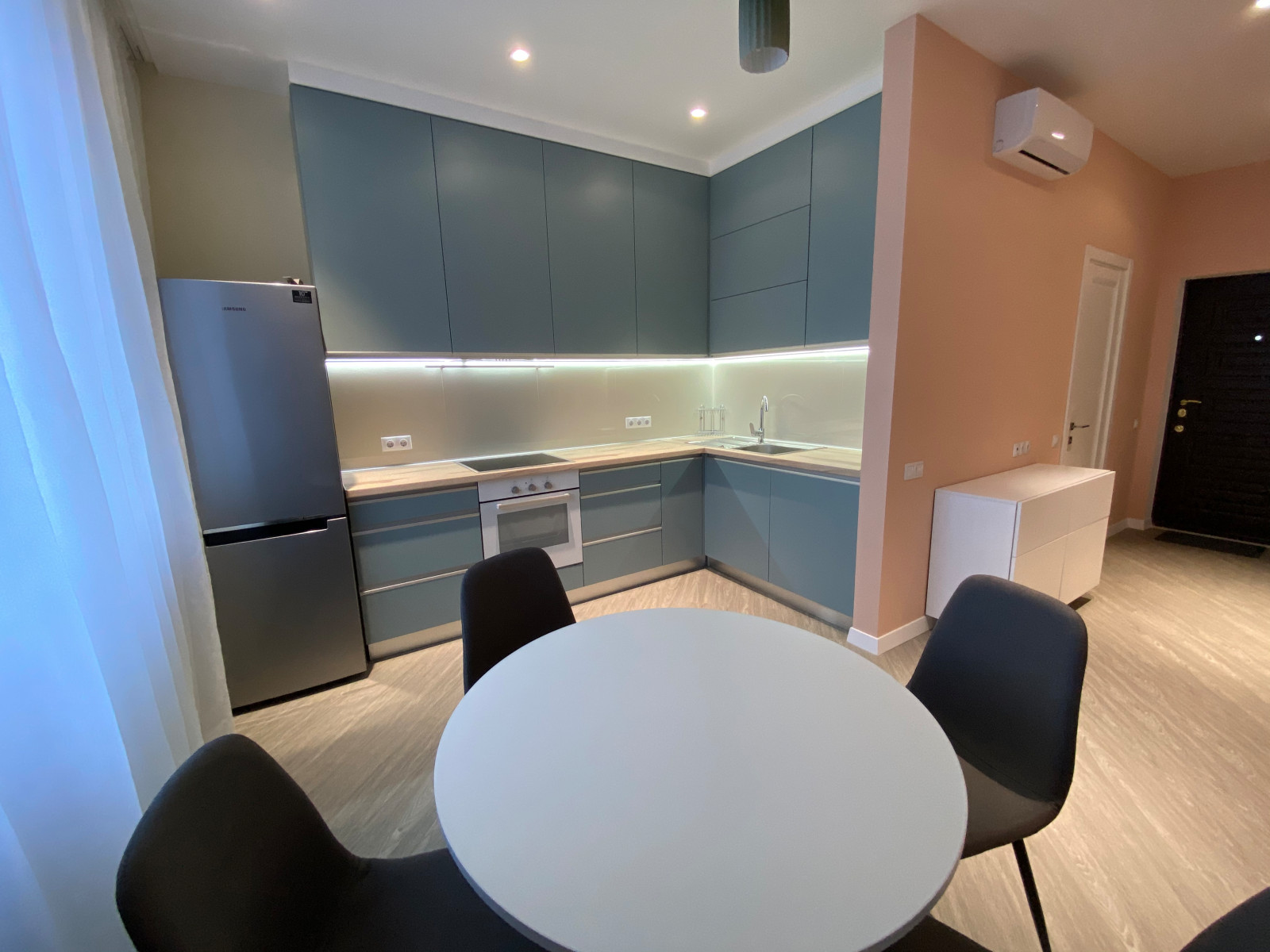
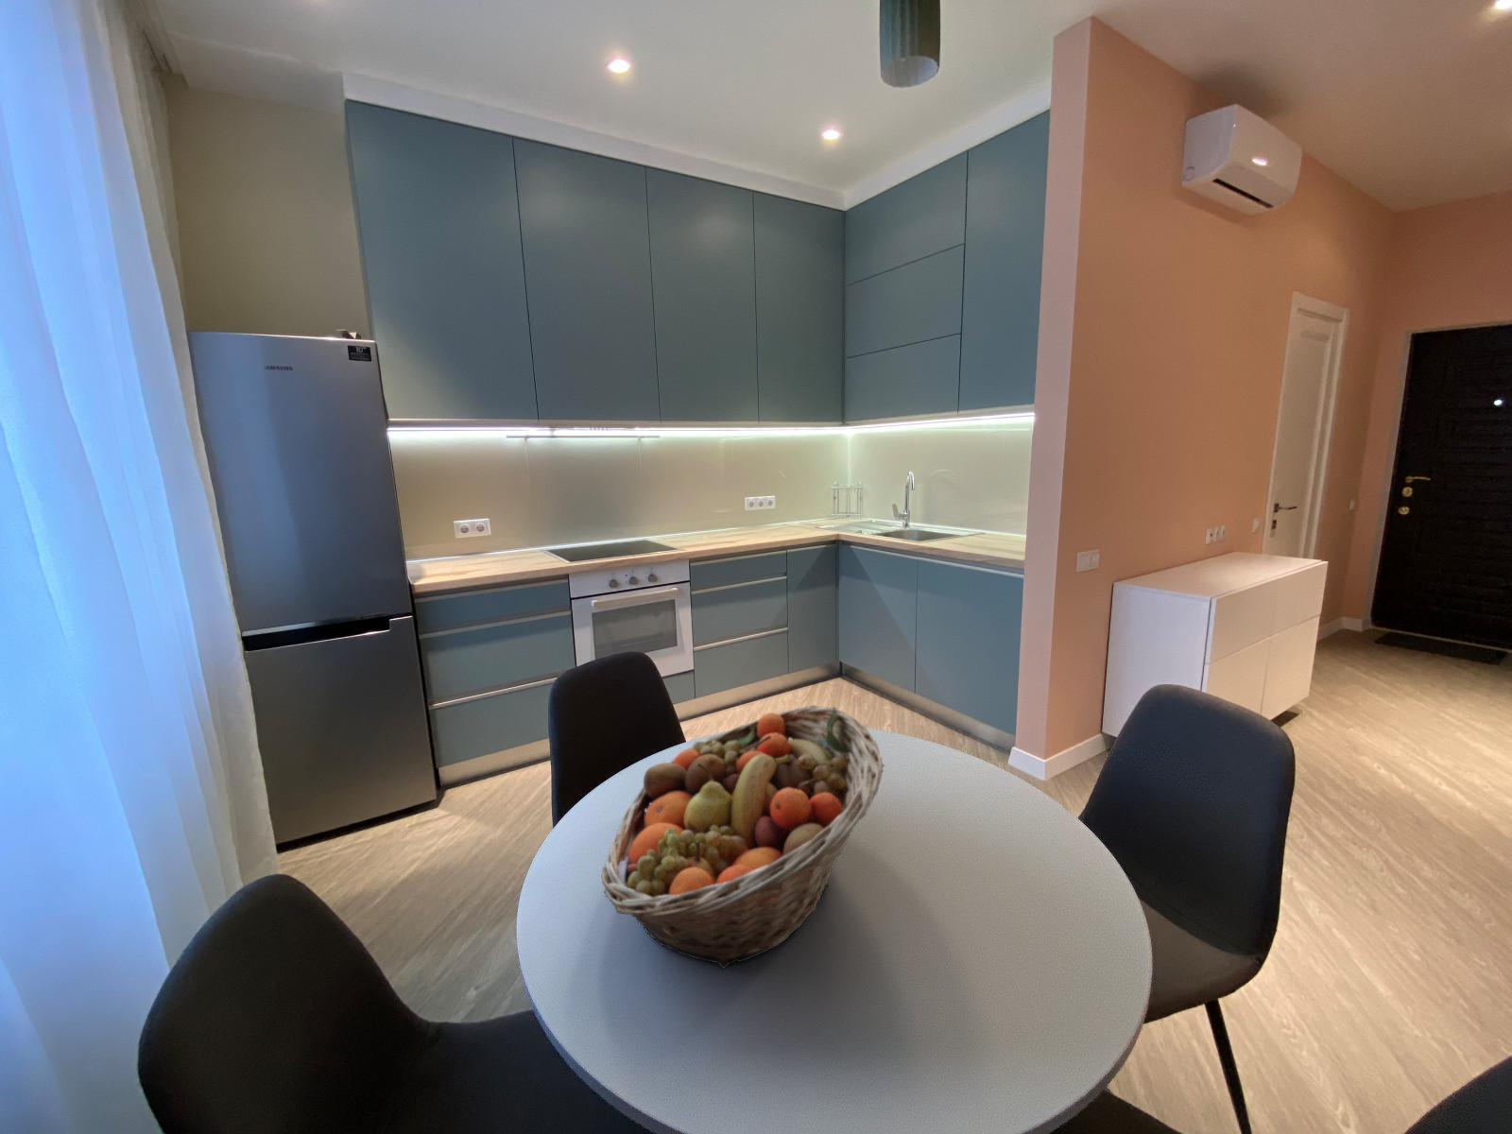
+ fruit basket (745, 811)
